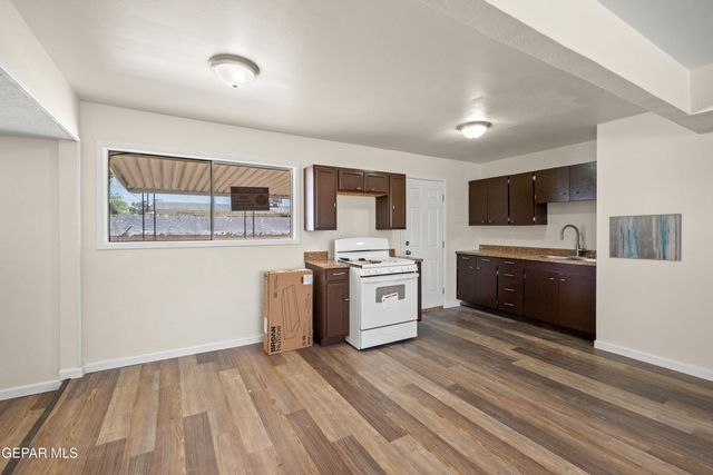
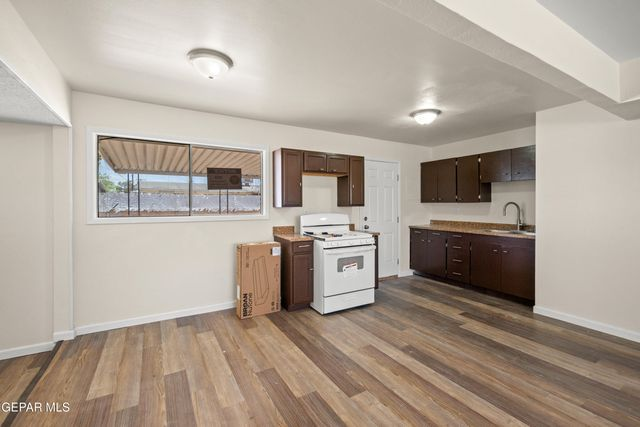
- wall art (643, 237)
